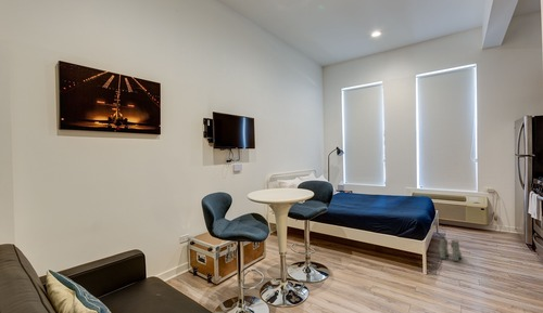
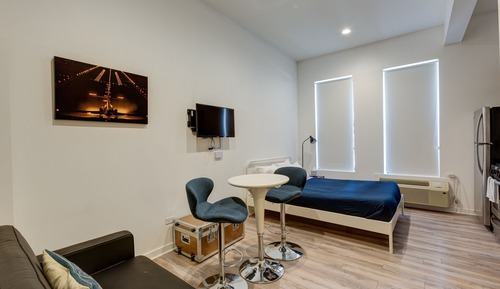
- boots (451, 247)
